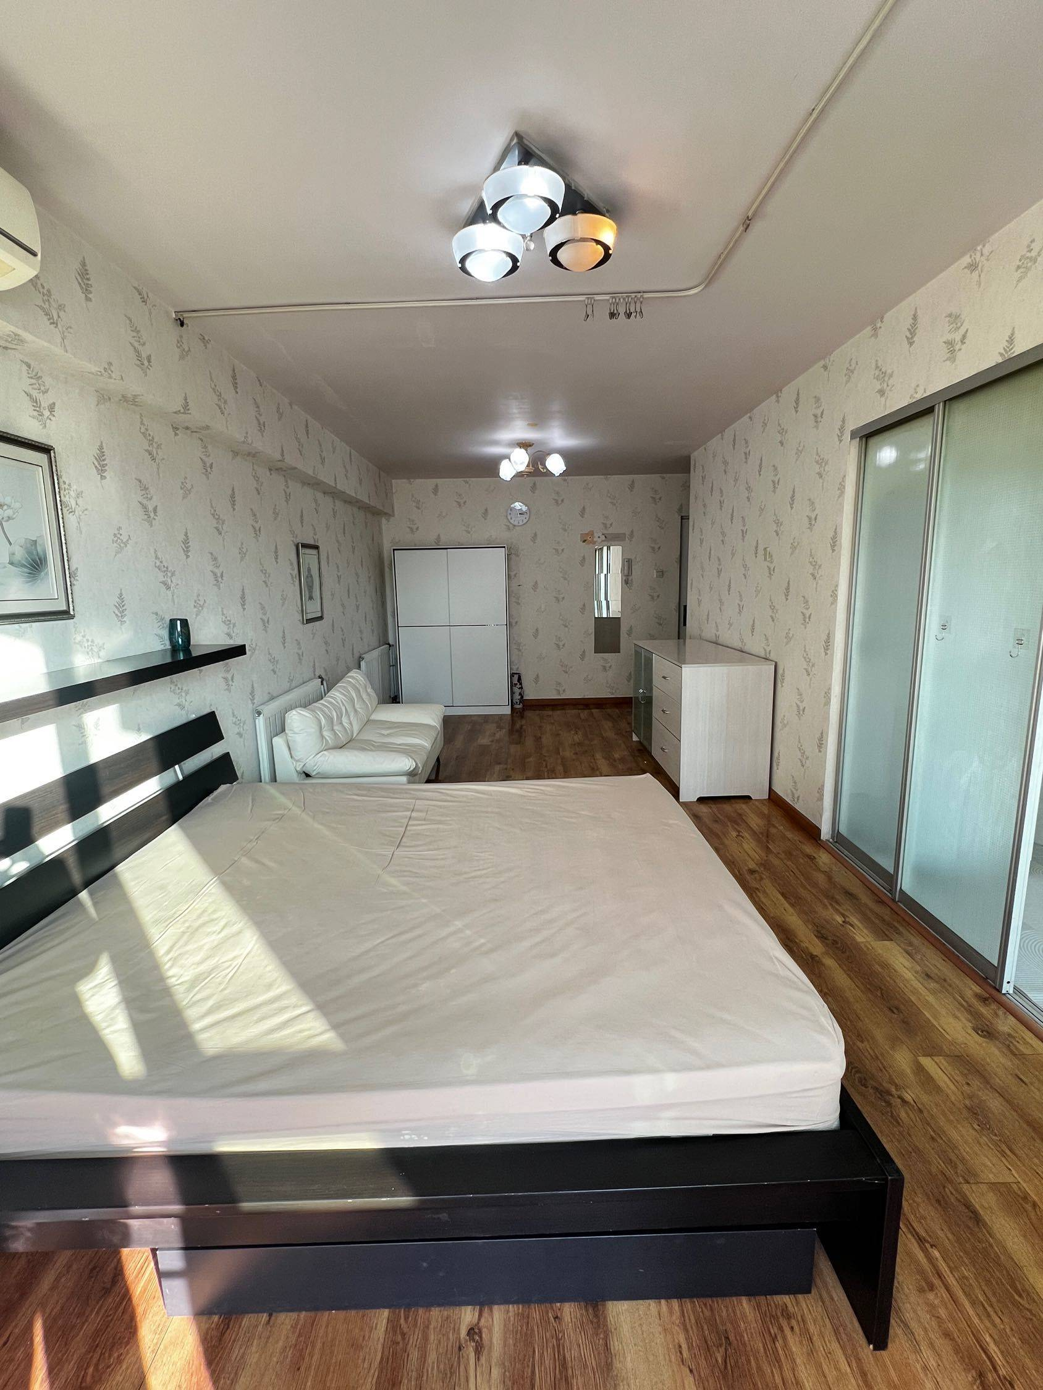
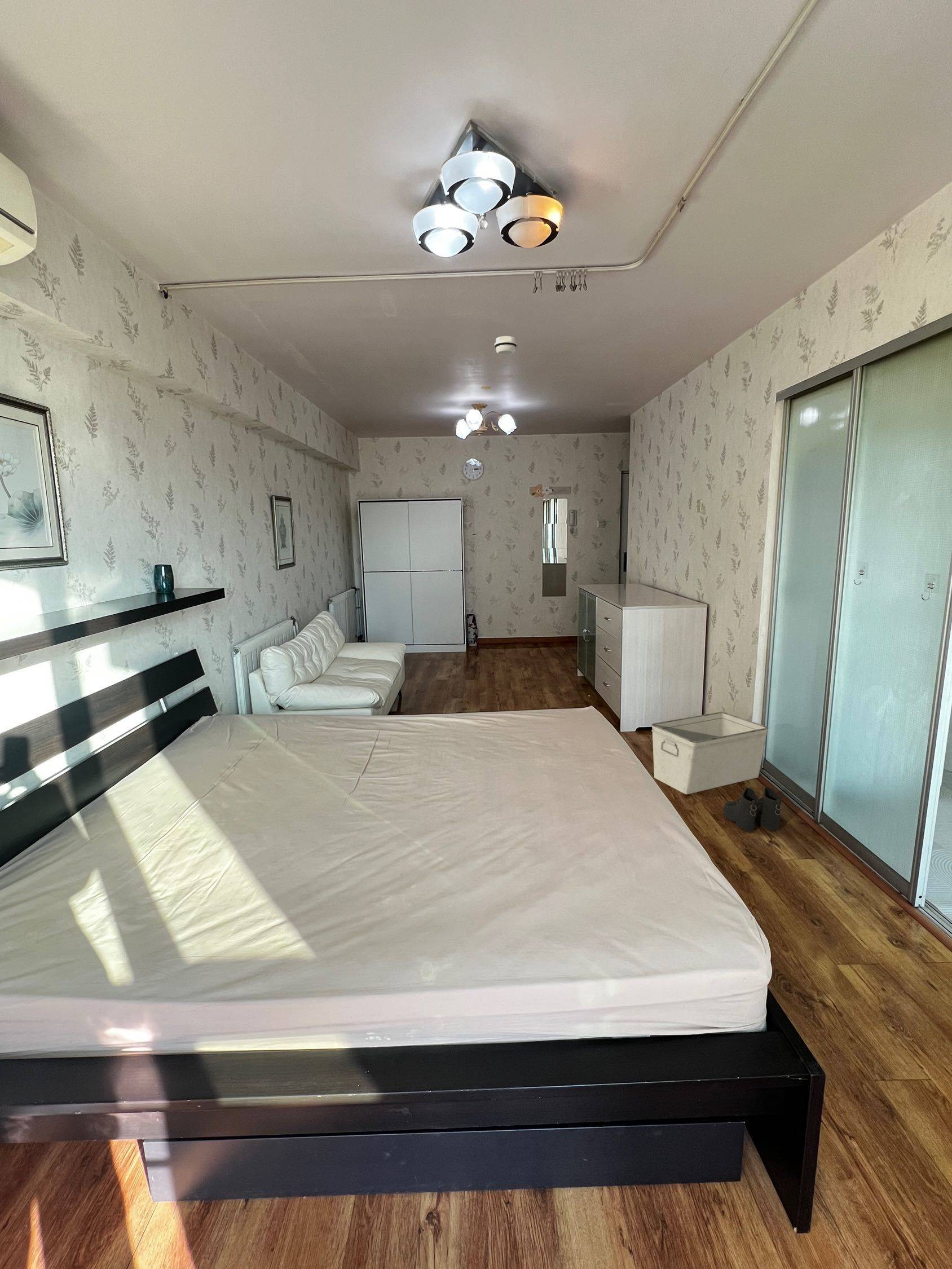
+ storage bin (708, 751)
+ smoke detector (505, 346)
+ boots (752, 803)
